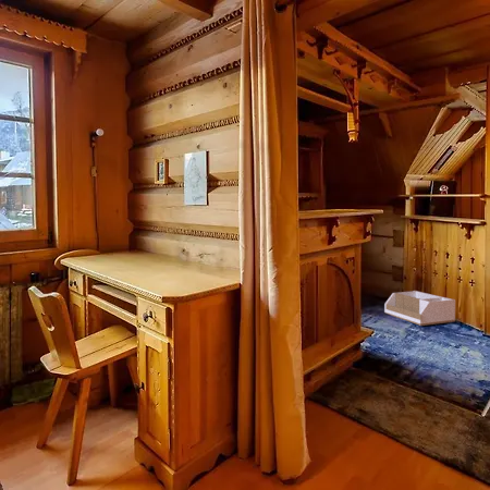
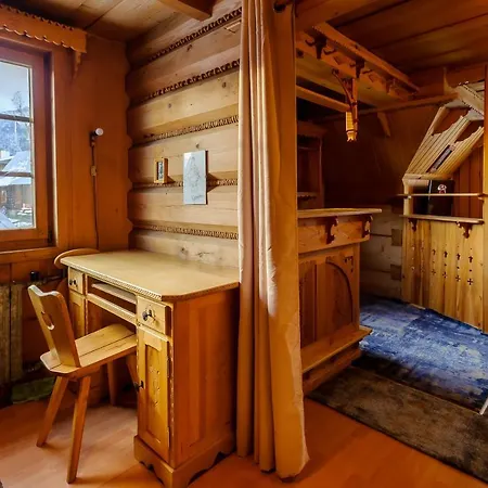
- storage bin (417, 306)
